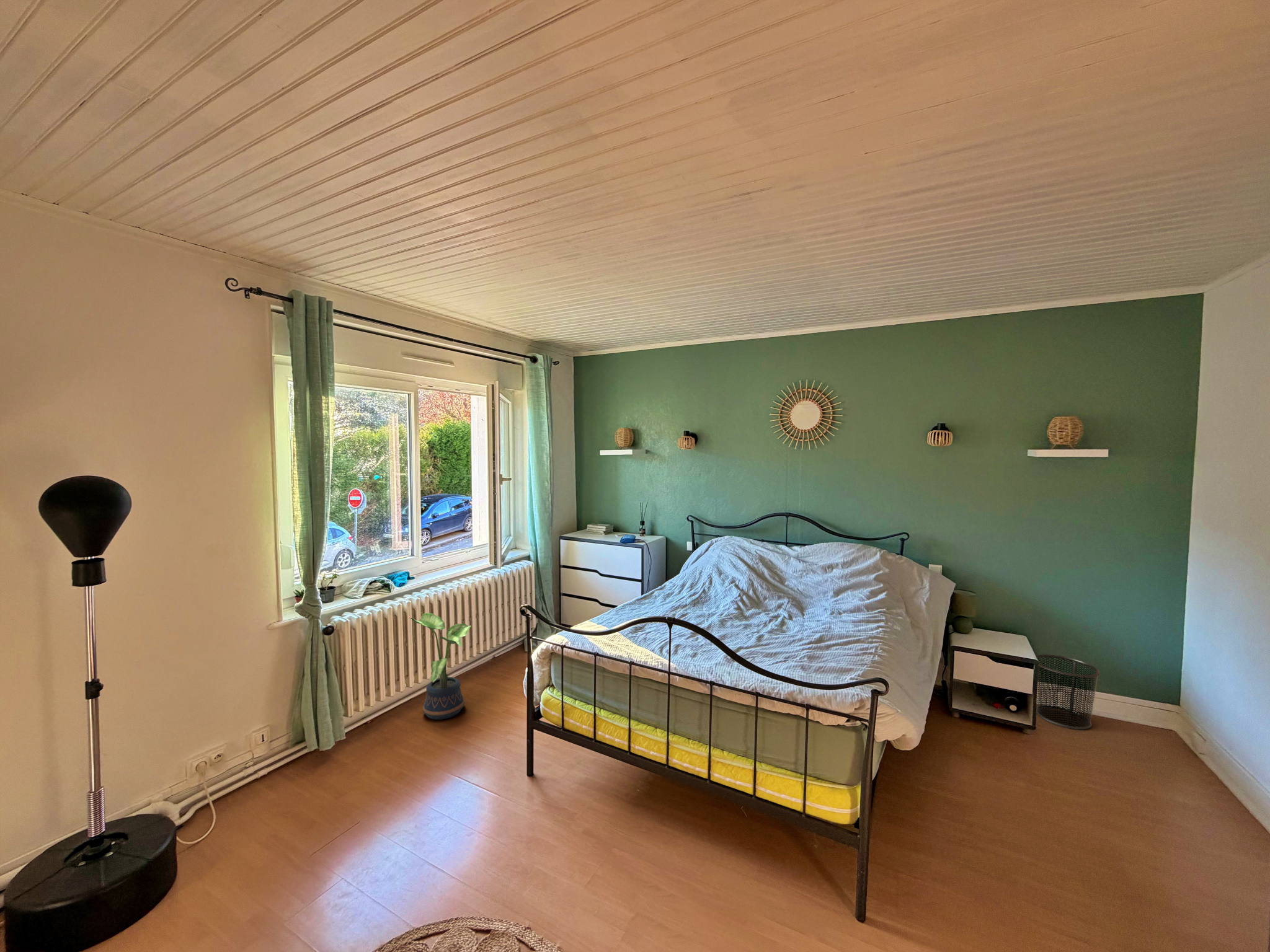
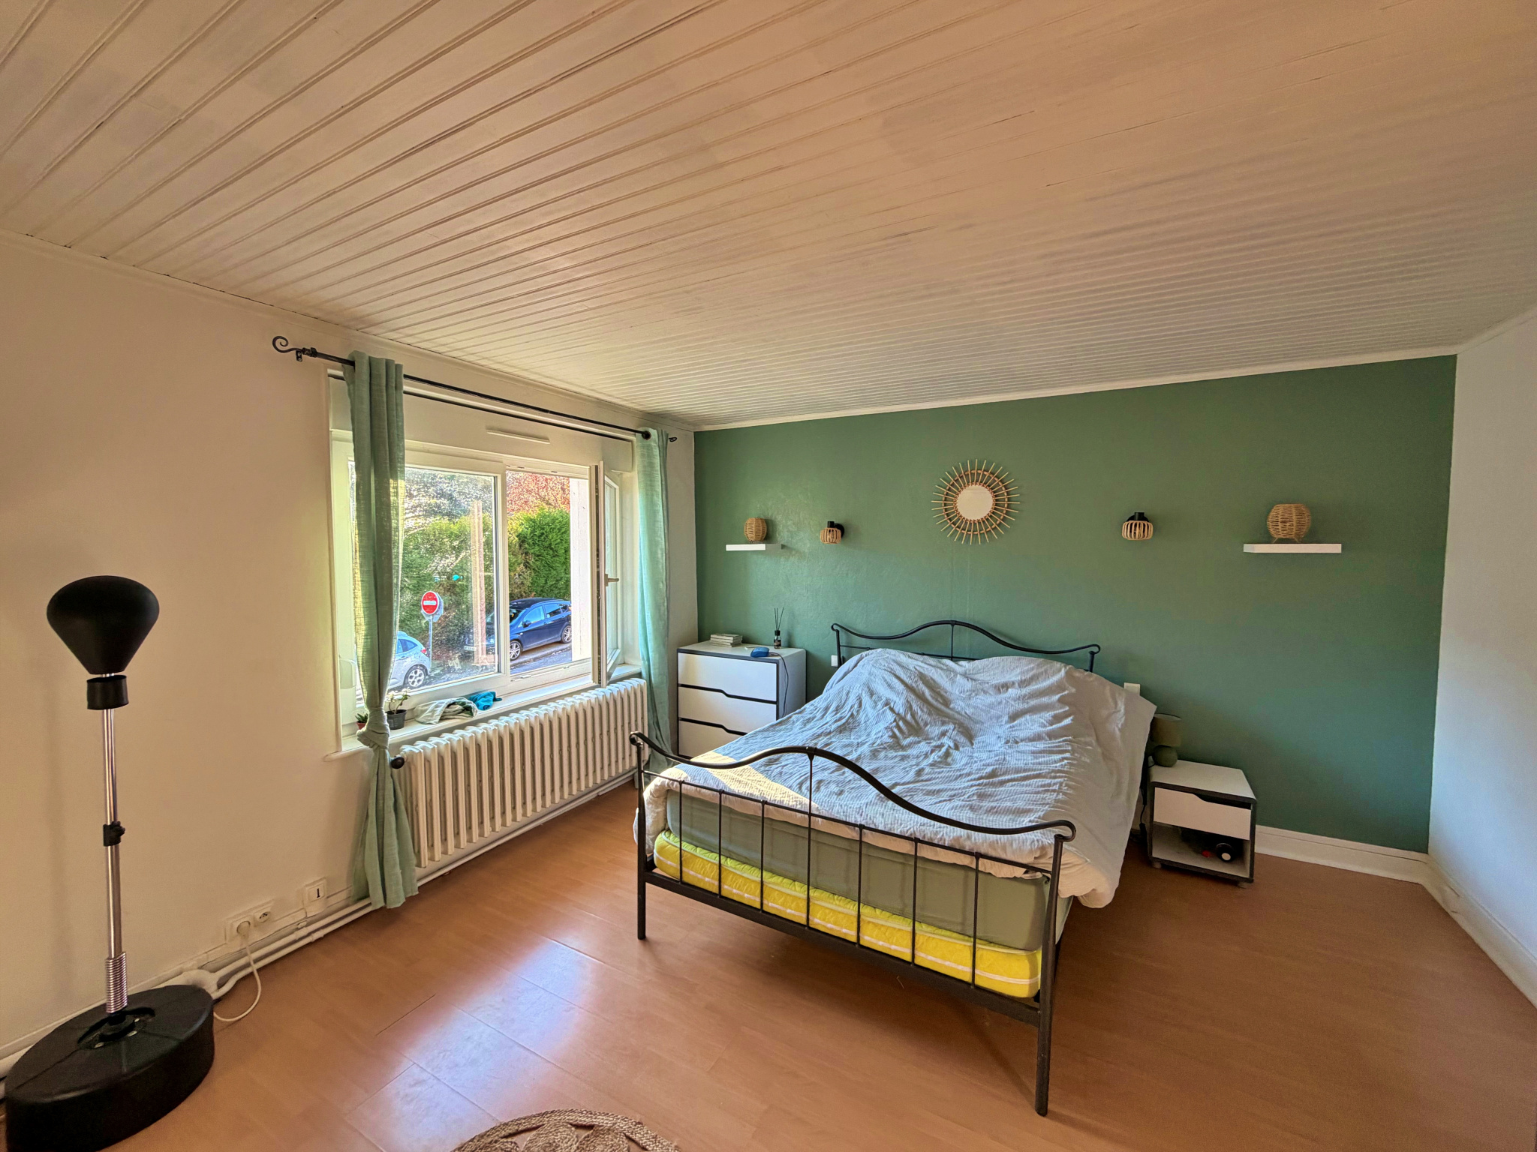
- potted plant (446, 659)
- waste bin (1064, 691)
